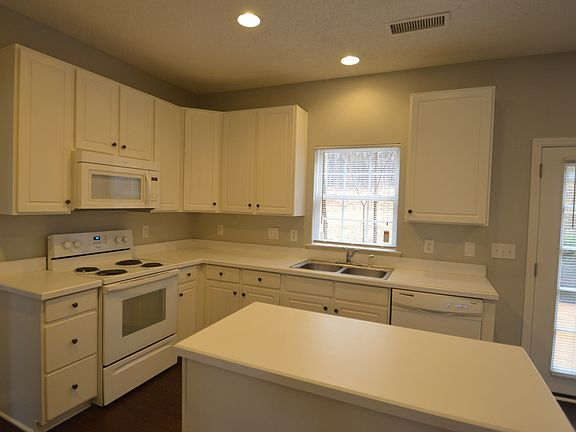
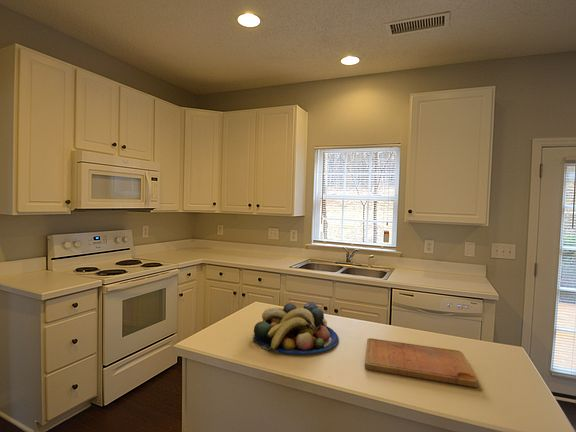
+ fruit bowl (297, 321)
+ cutting board (415, 359)
